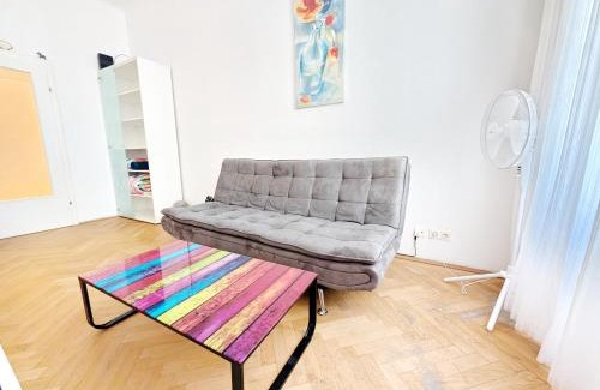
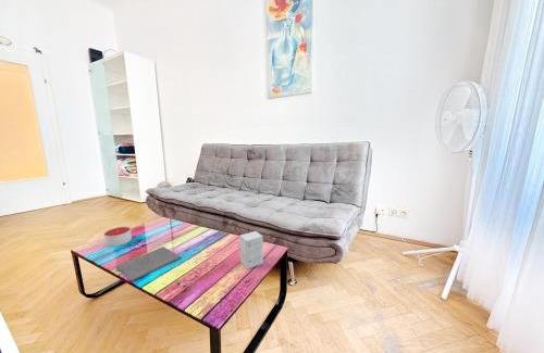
+ candle (118, 236)
+ notepad (149, 262)
+ small box (251, 249)
